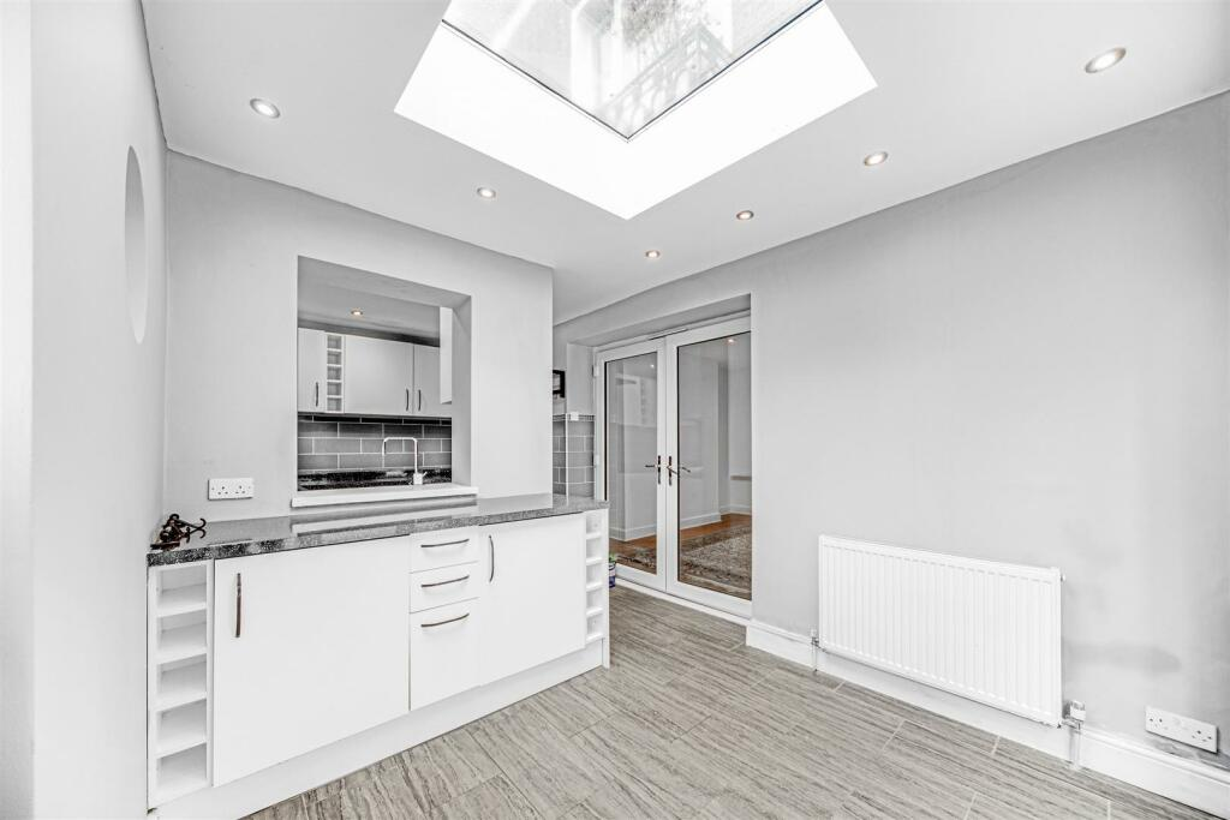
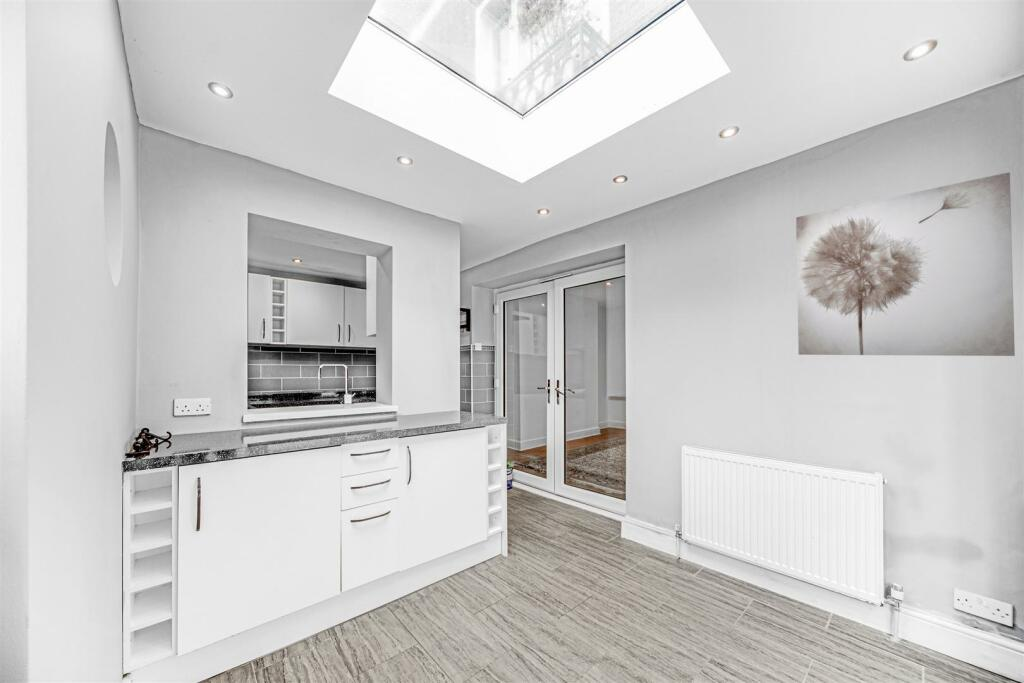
+ wall art (889, 276)
